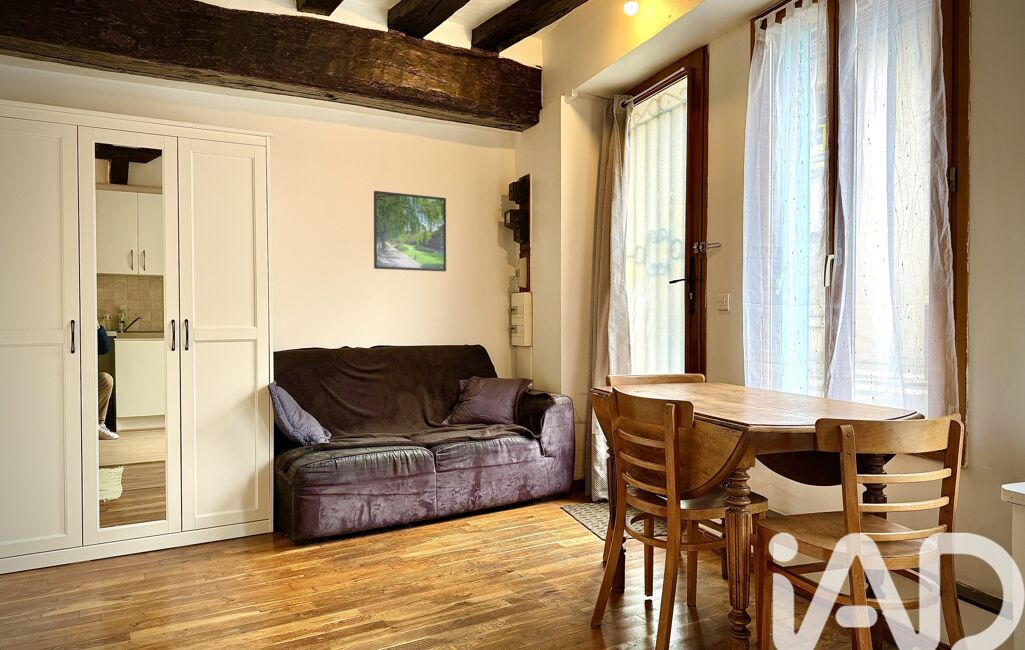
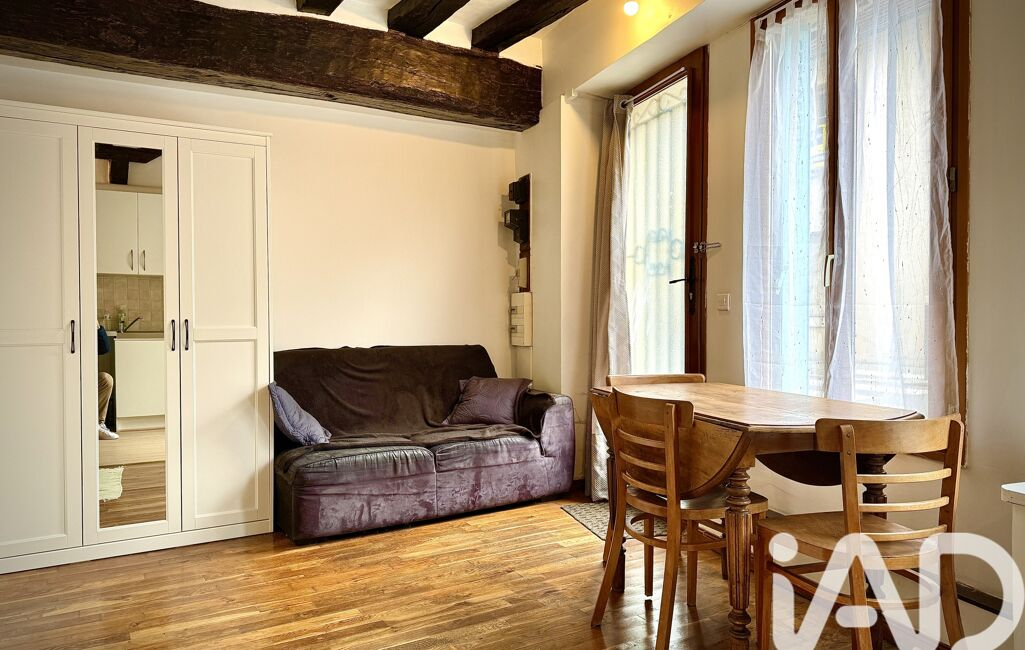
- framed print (410, 232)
